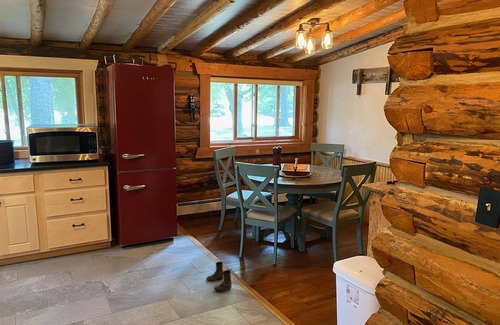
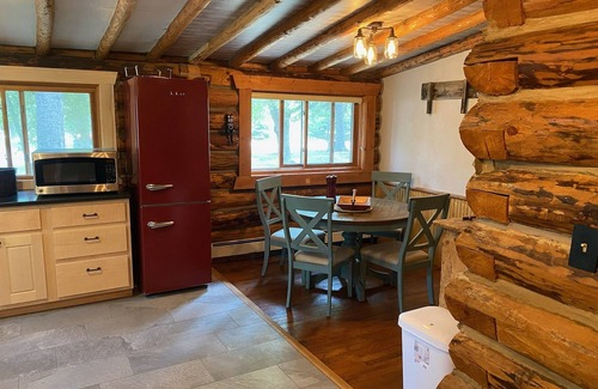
- boots (218, 275)
